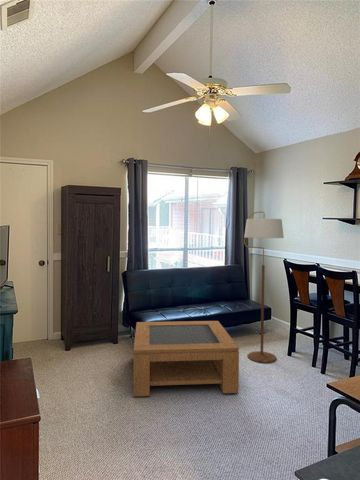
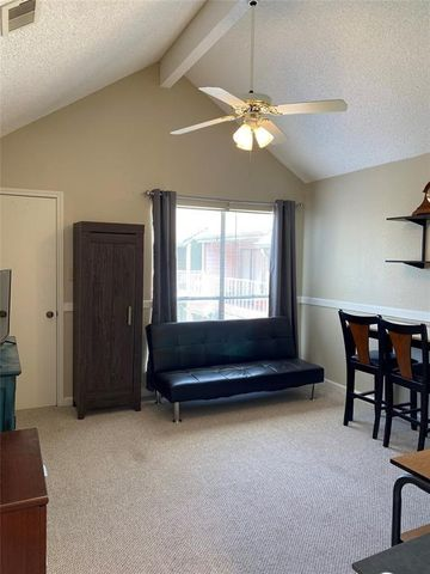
- coffee table (181, 353)
- floor lamp (262, 284)
